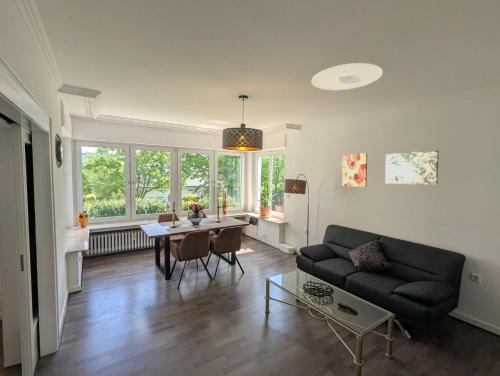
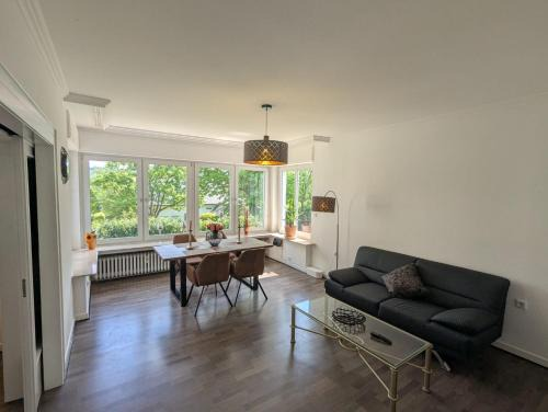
- wall art (409, 168)
- wall art (354, 170)
- ceiling light (345, 75)
